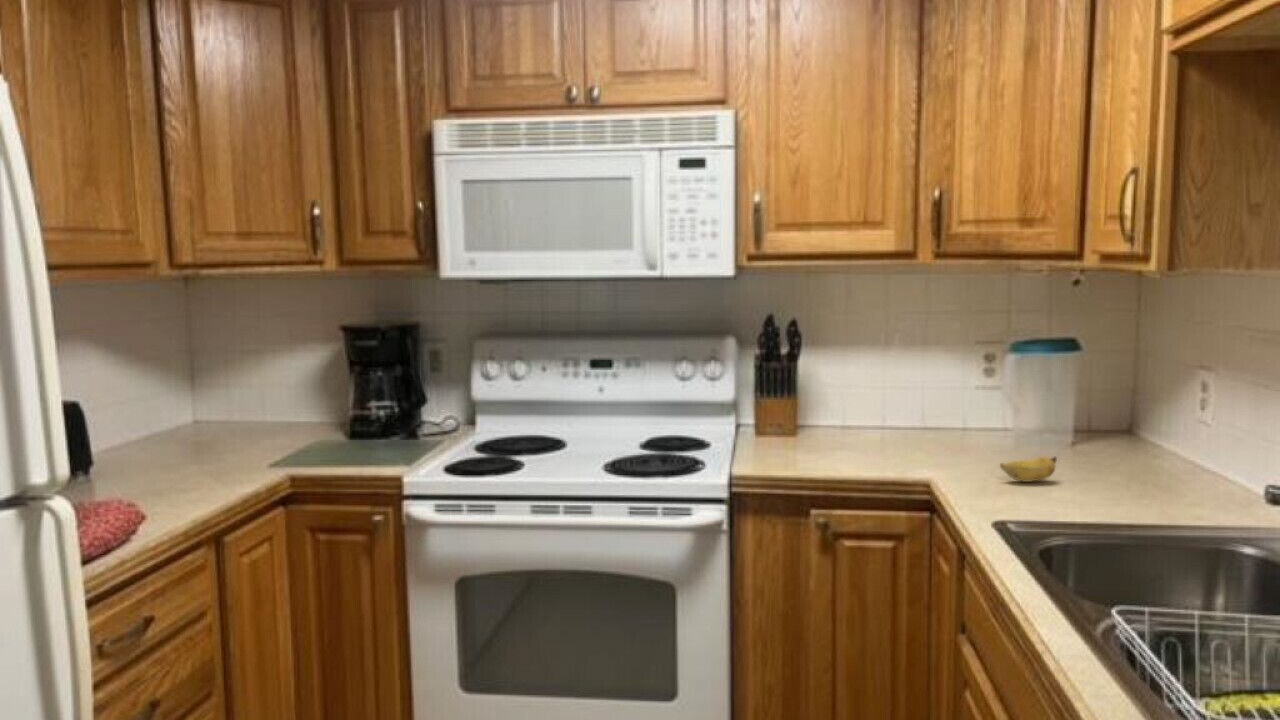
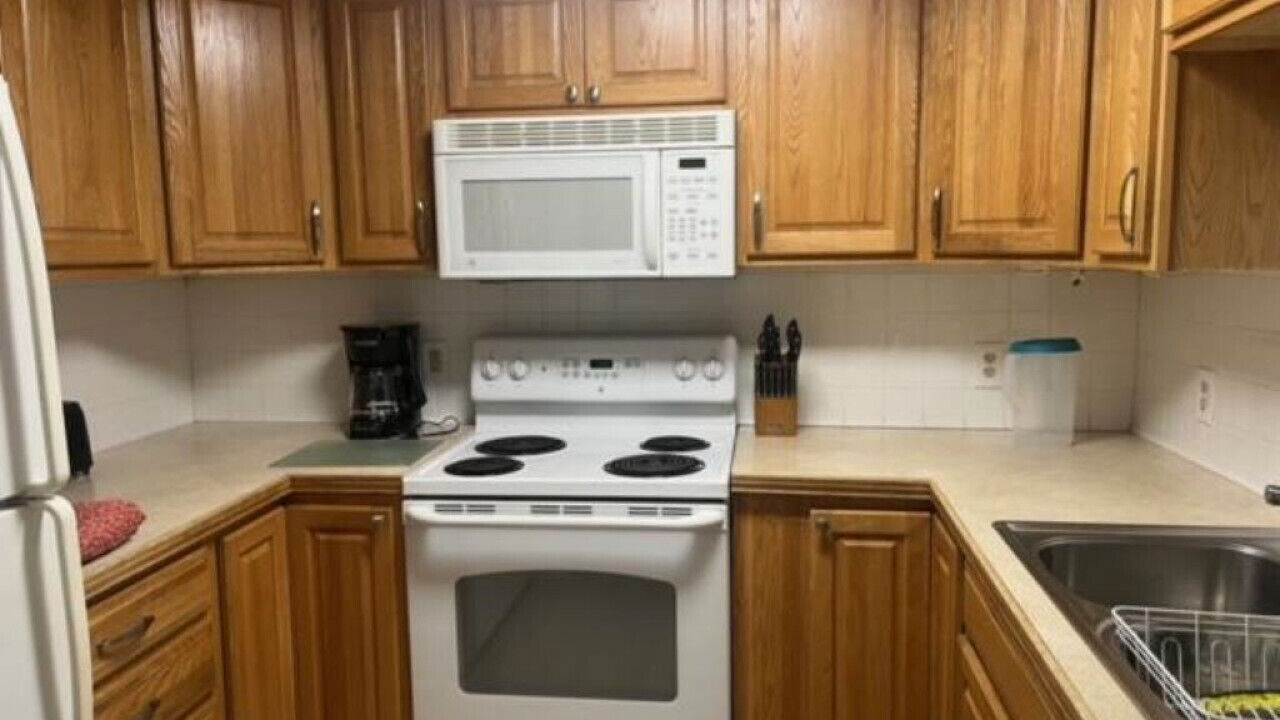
- banana (1029, 469)
